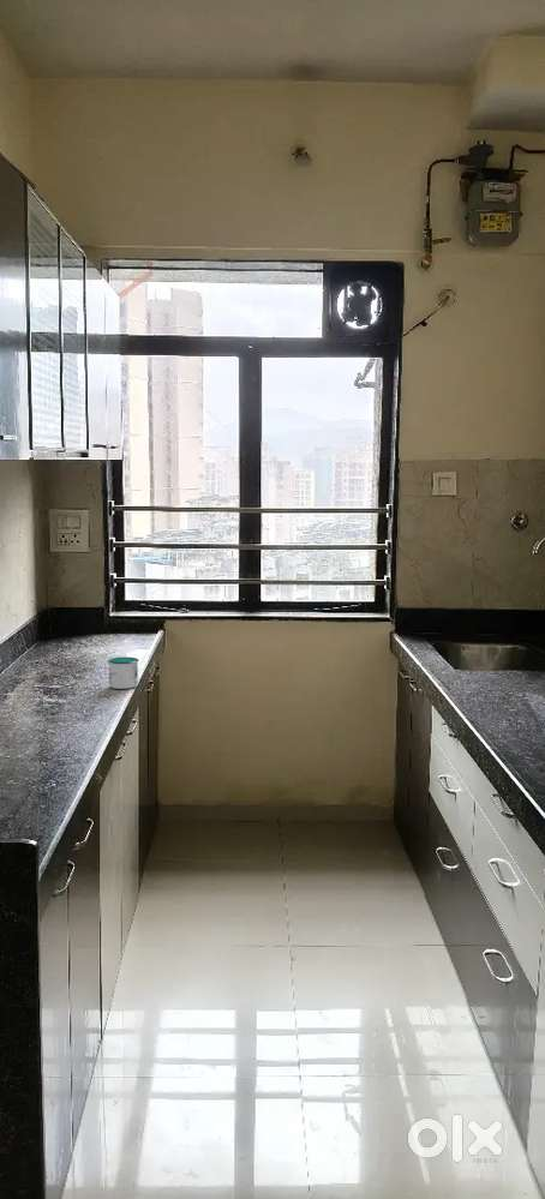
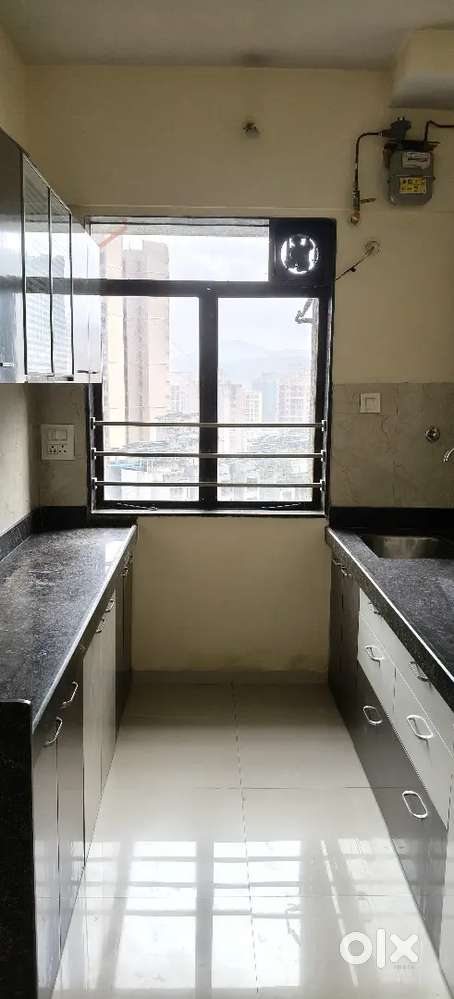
- mug (124, 672)
